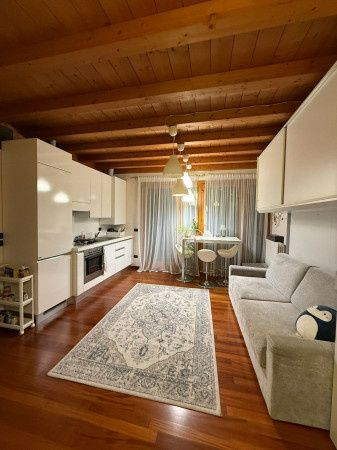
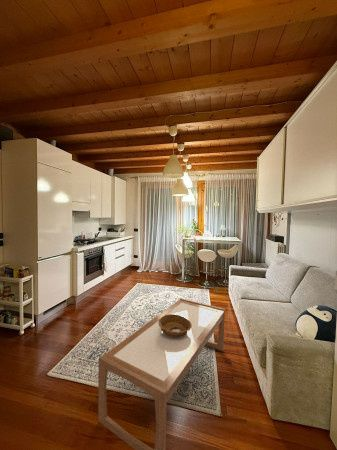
+ decorative bowl (174, 325)
+ coffee table (175, 353)
